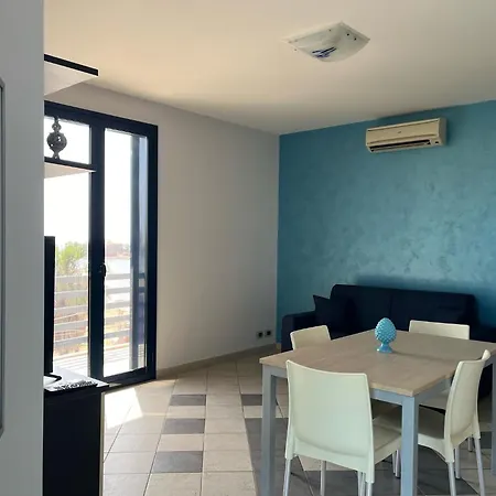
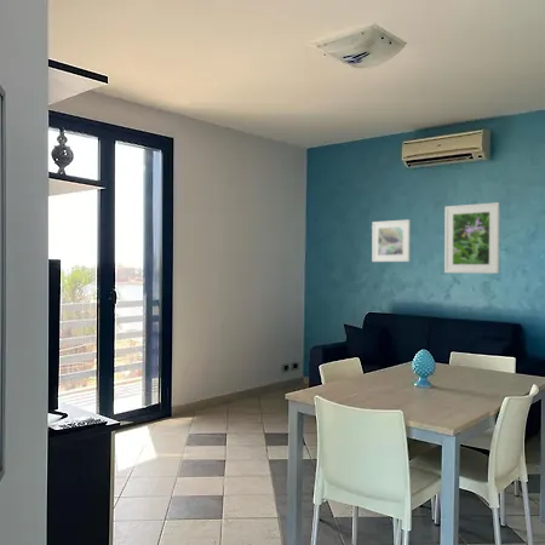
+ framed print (470, 239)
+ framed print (390, 241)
